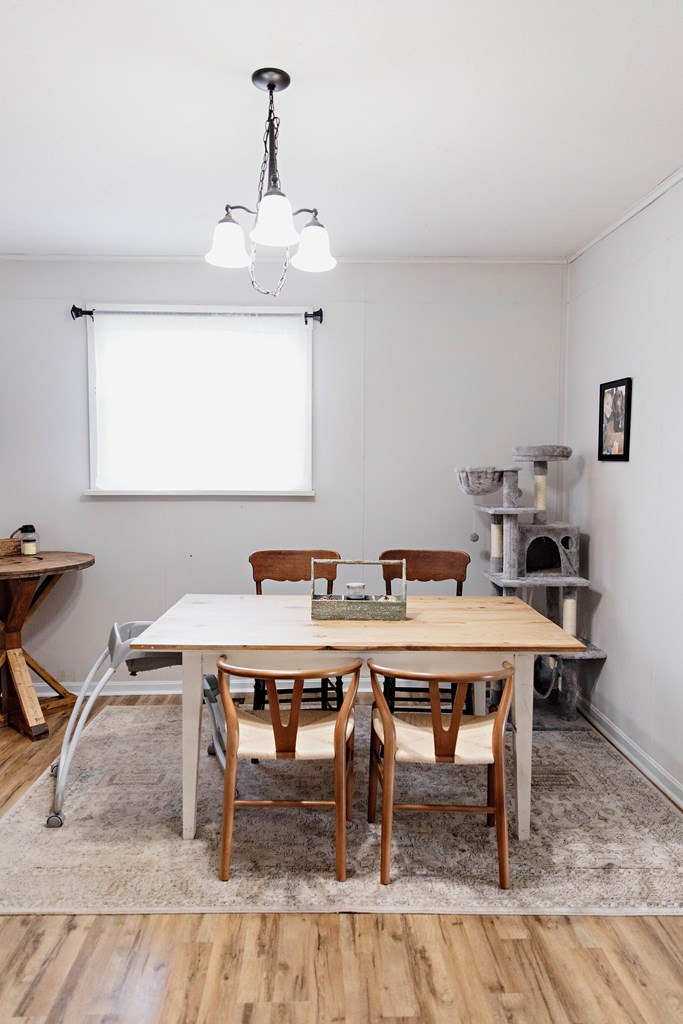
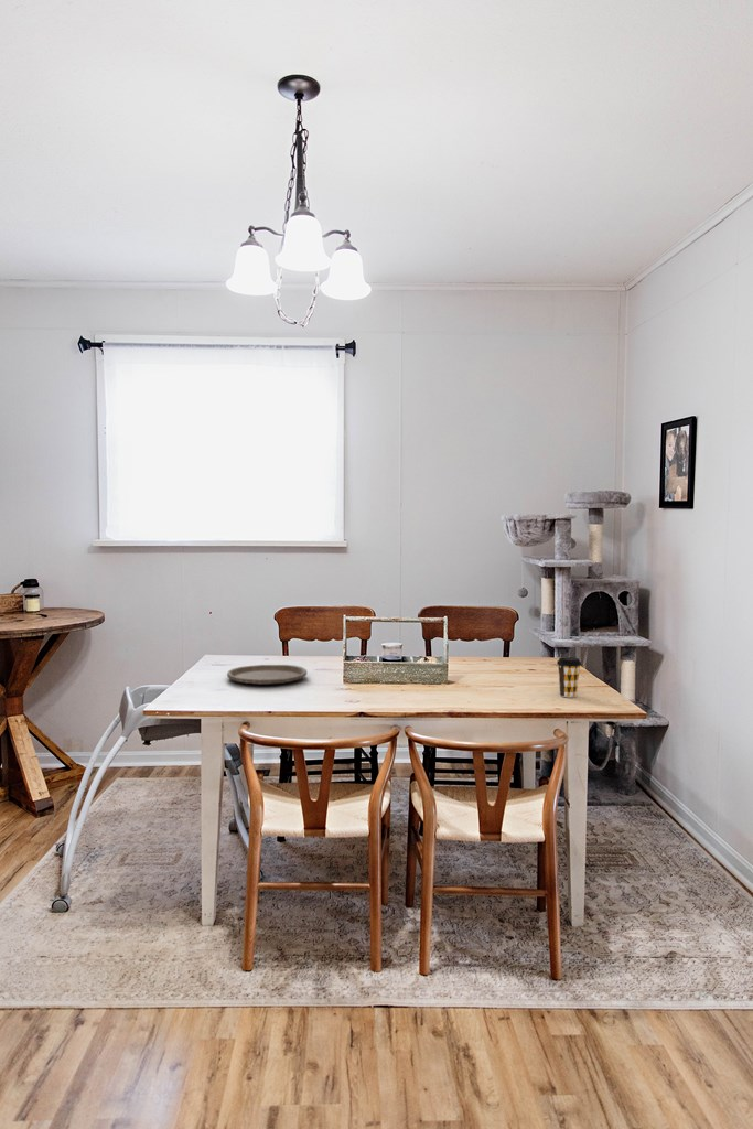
+ plate (267, 675)
+ coffee cup (568, 677)
